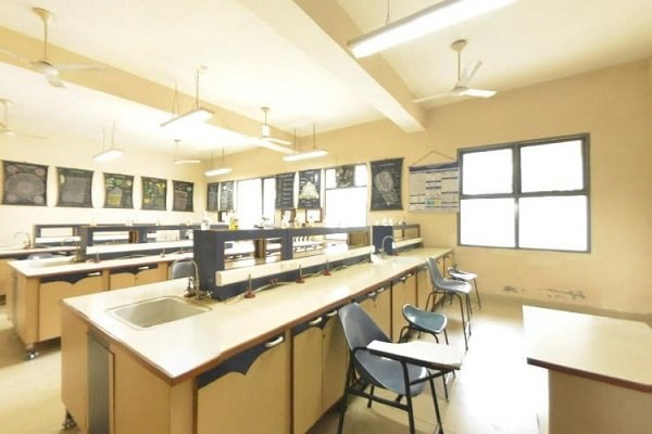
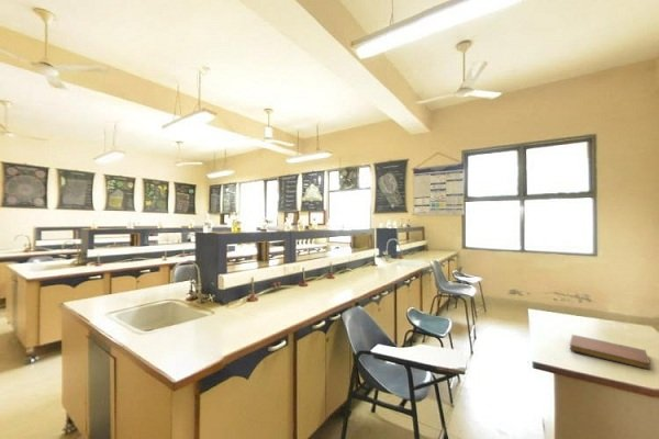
+ notebook (606, 349)
